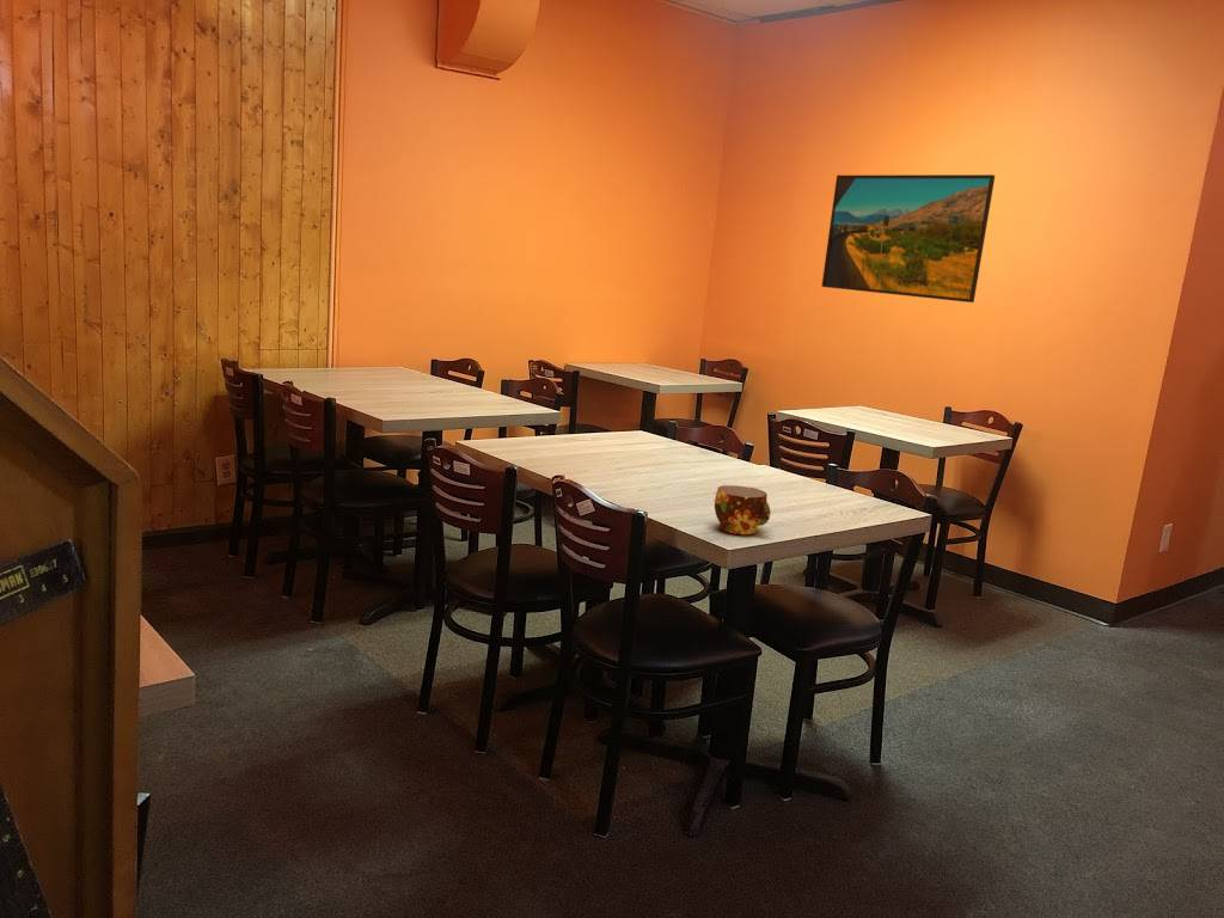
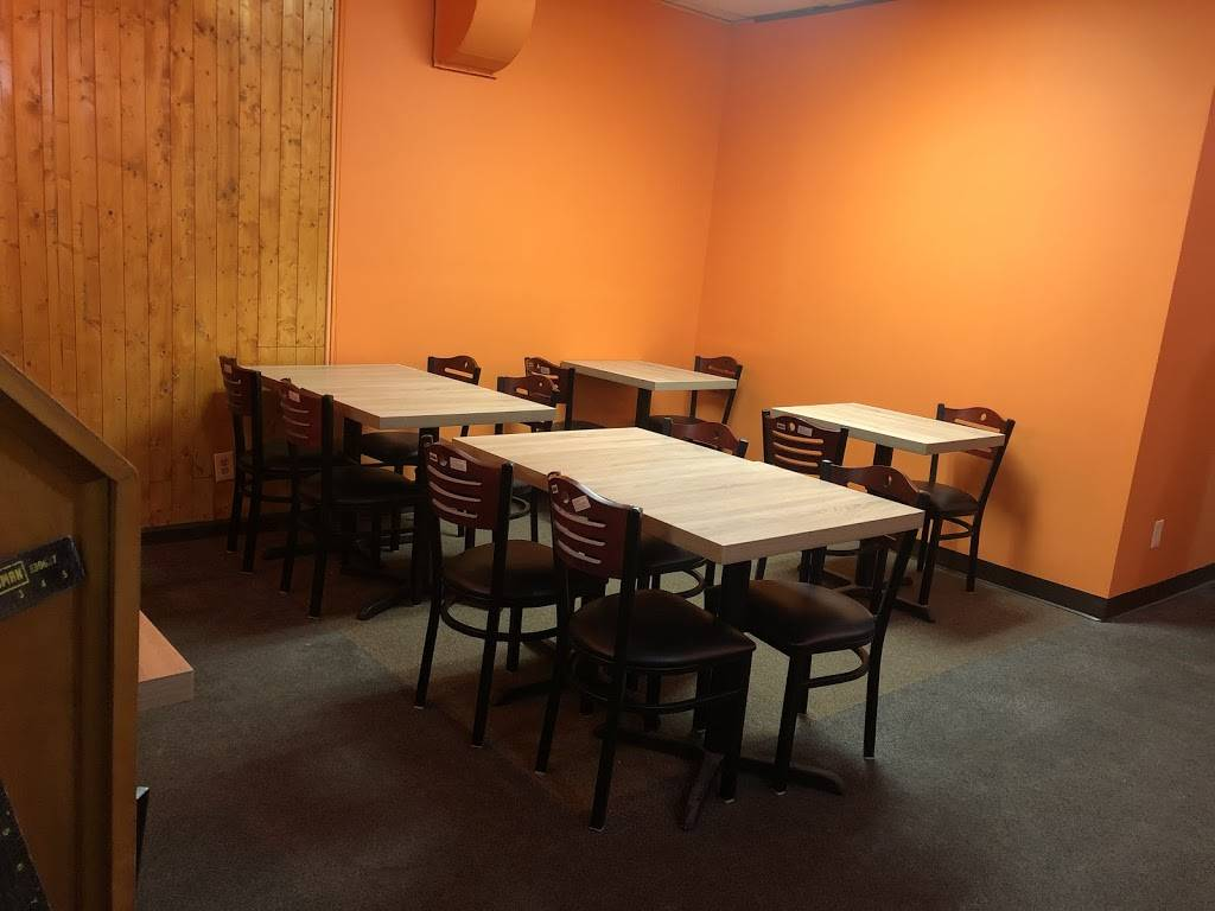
- cup (742, 510)
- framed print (901, 234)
